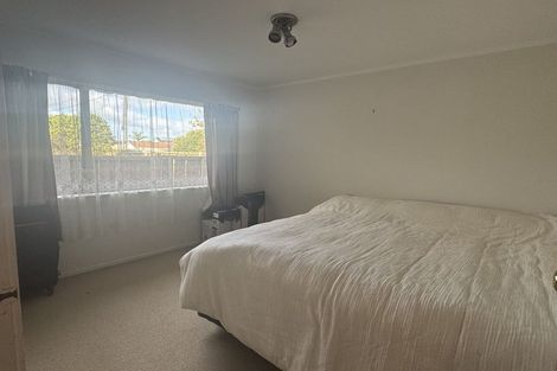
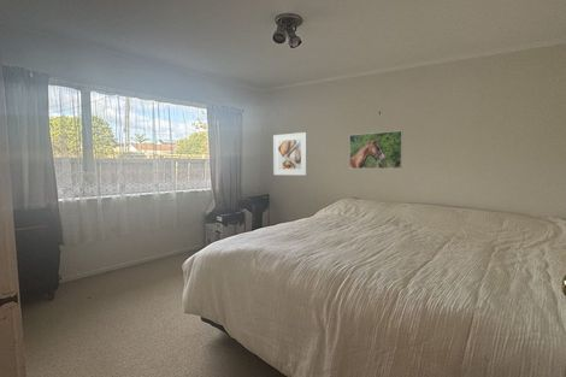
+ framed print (373, 151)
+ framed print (289, 154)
